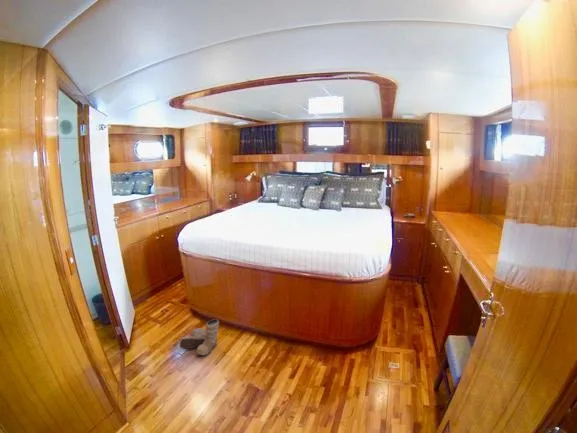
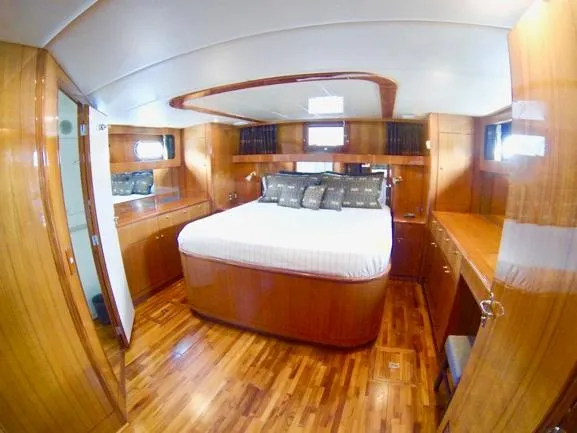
- boots (199, 333)
